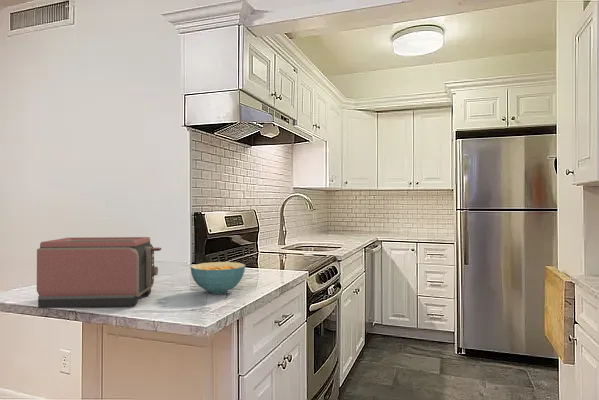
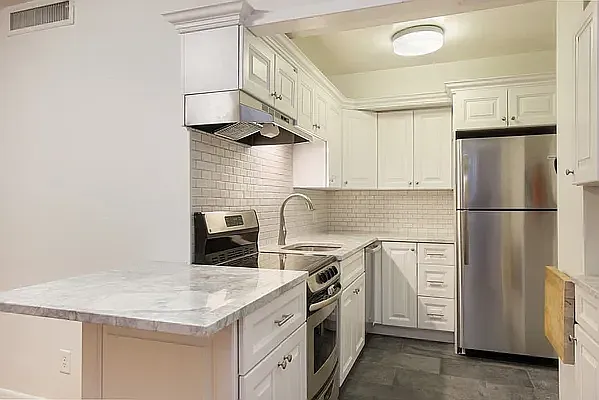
- toaster (105, 269)
- cereal bowl (218, 278)
